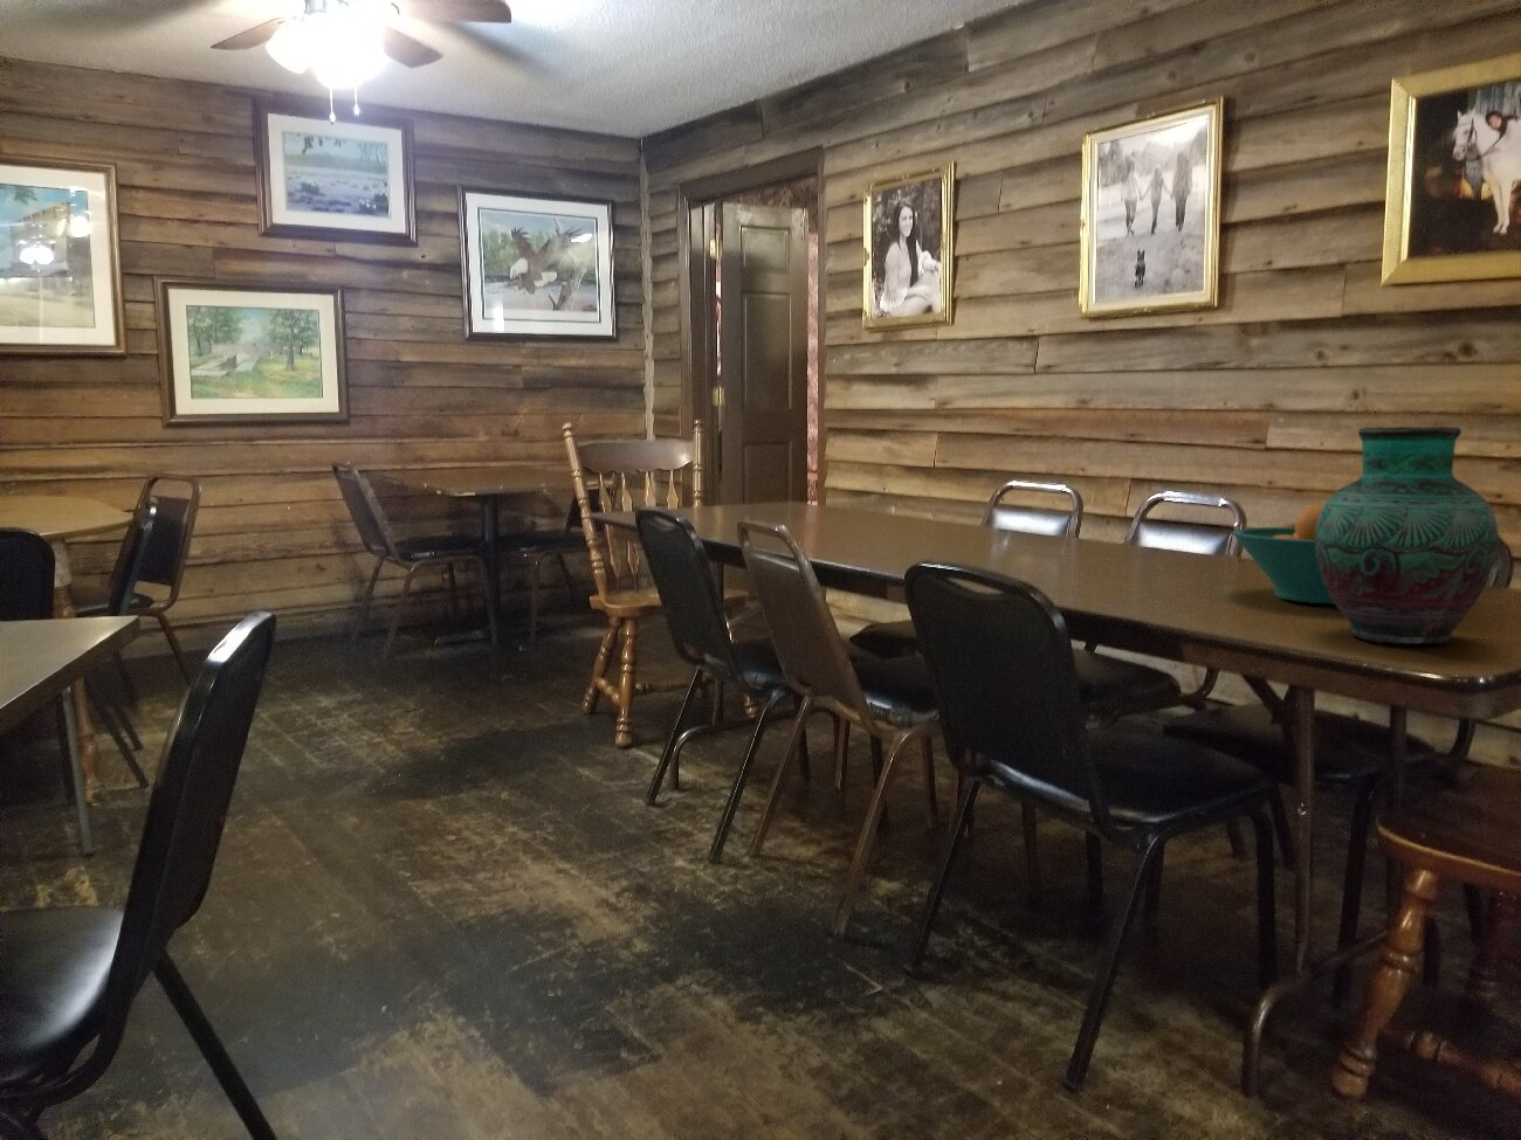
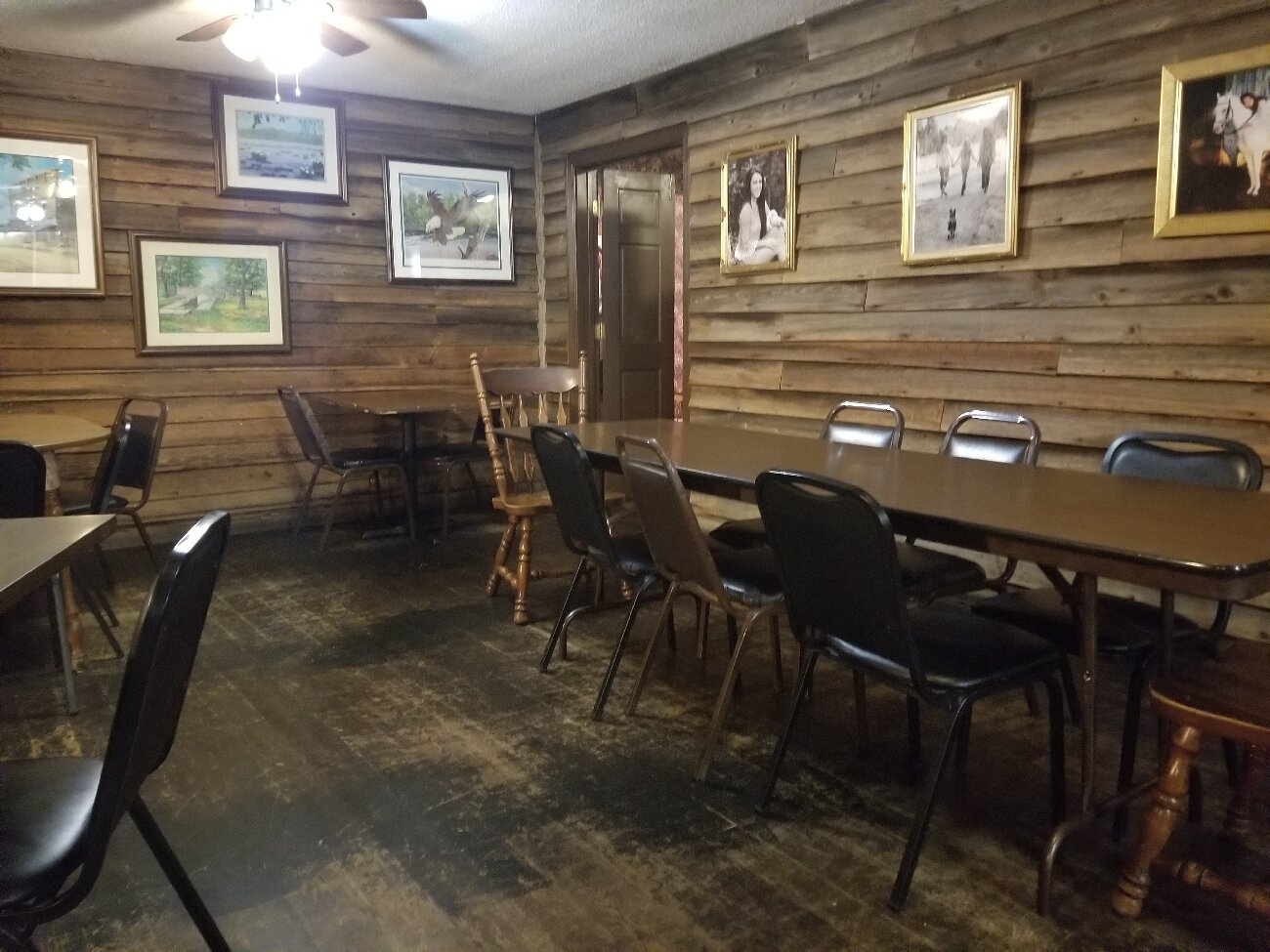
- fruit bowl (1315, 552)
- vase (1402, 533)
